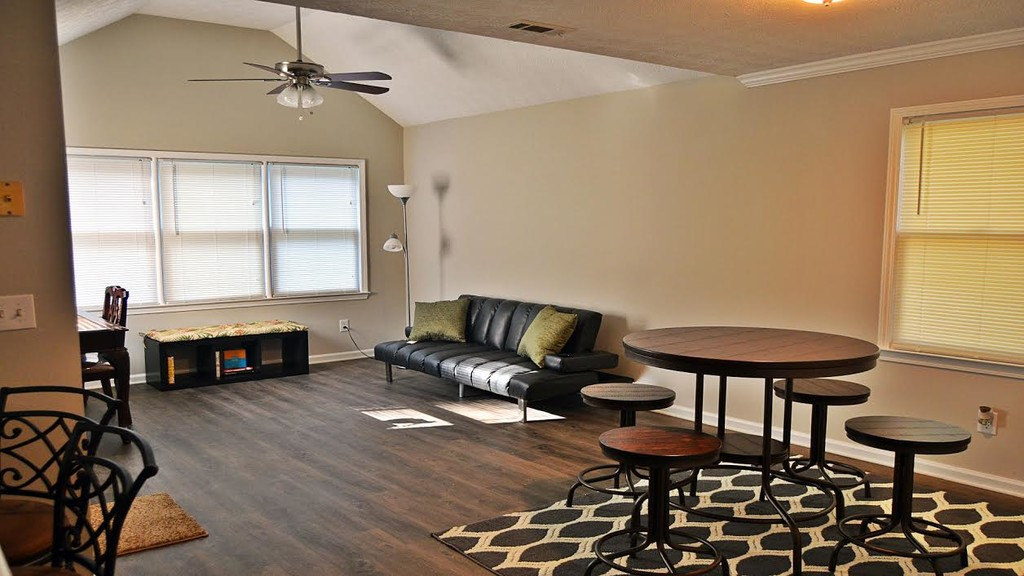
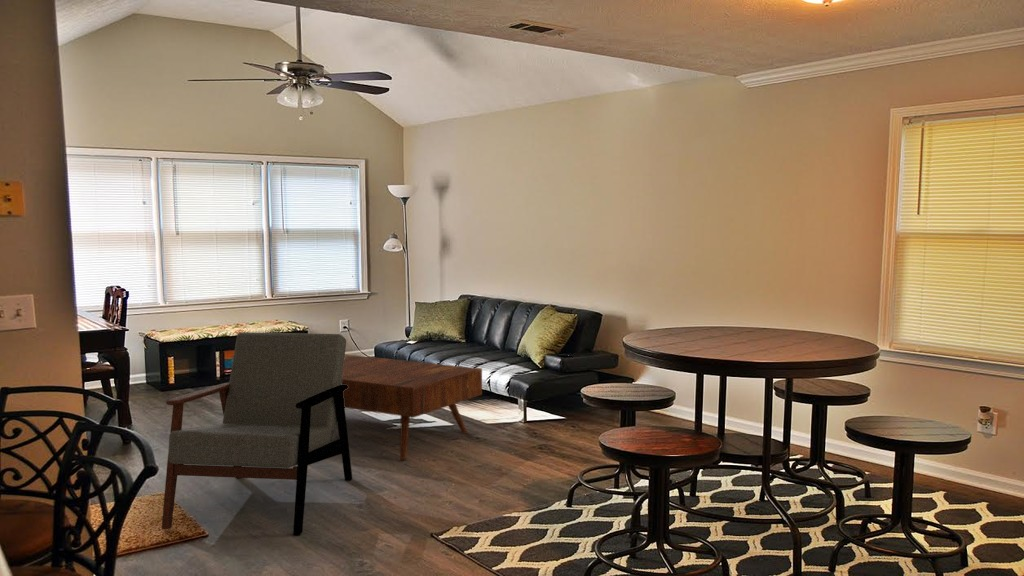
+ armchair (266, 421)
+ coffee table (364, 400)
